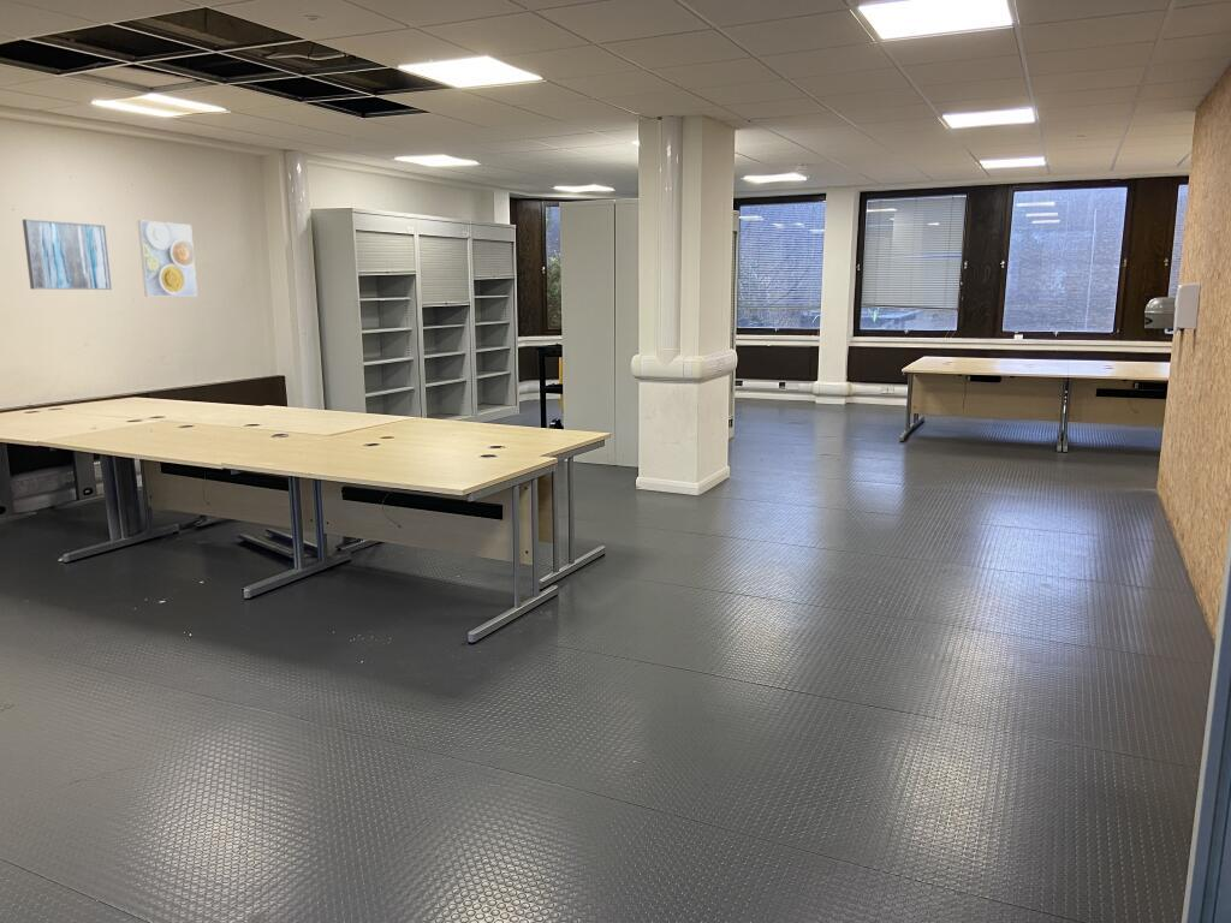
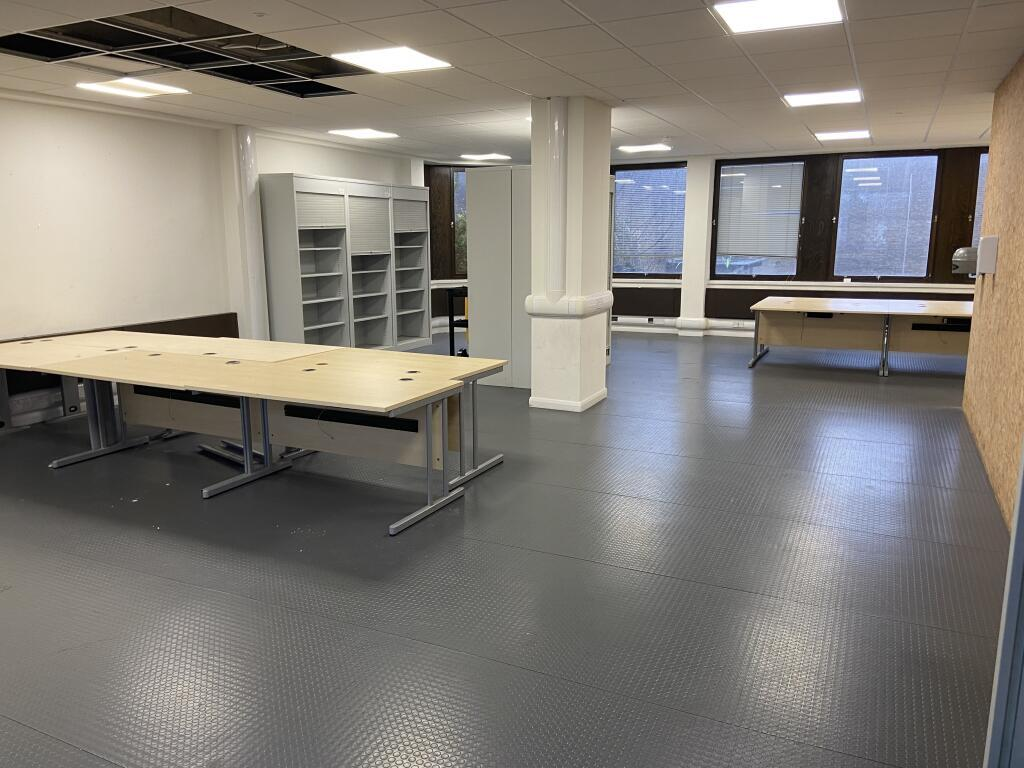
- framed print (168, 260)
- wall art (69, 256)
